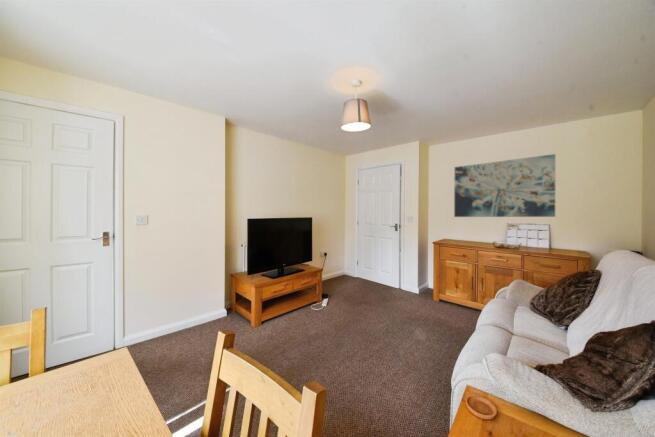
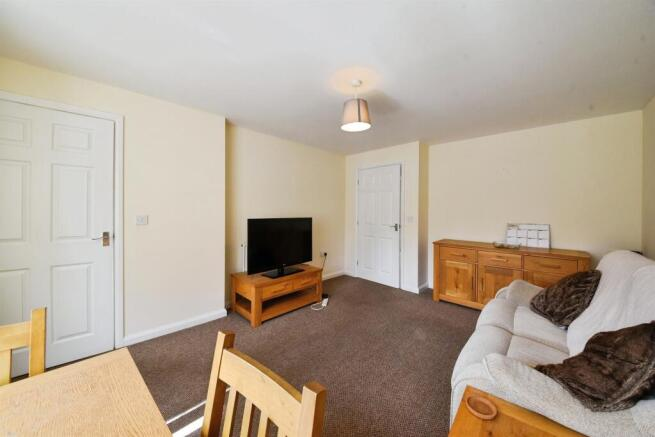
- wall art (499, 189)
